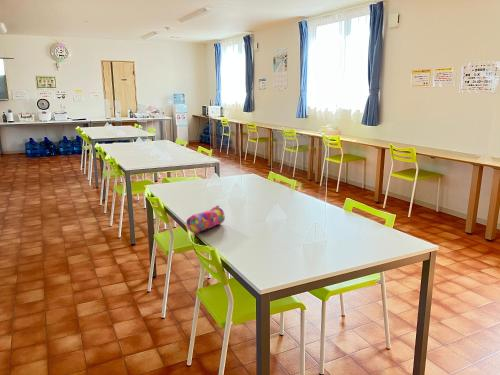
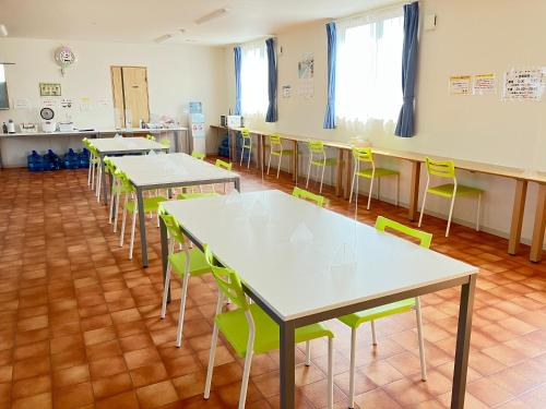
- pencil case (206, 219)
